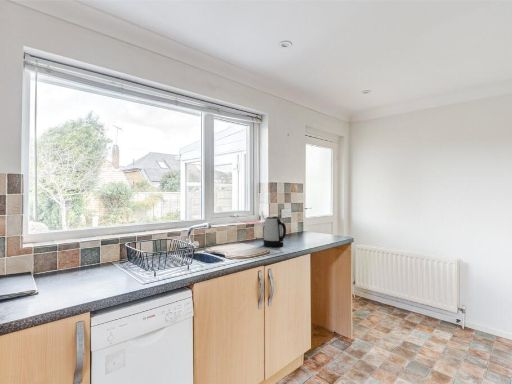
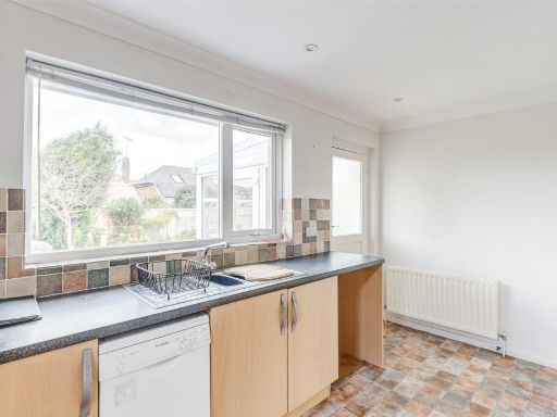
- kettle (275, 231)
